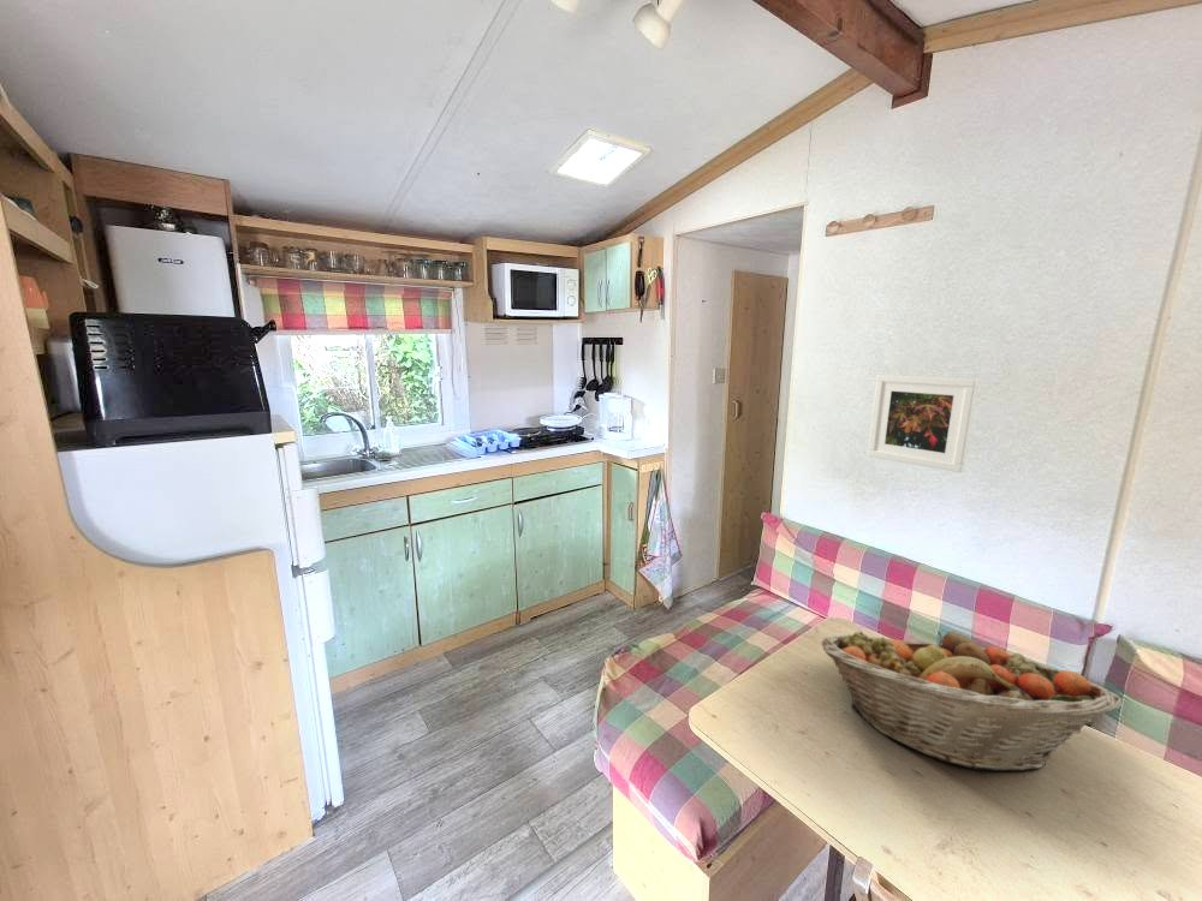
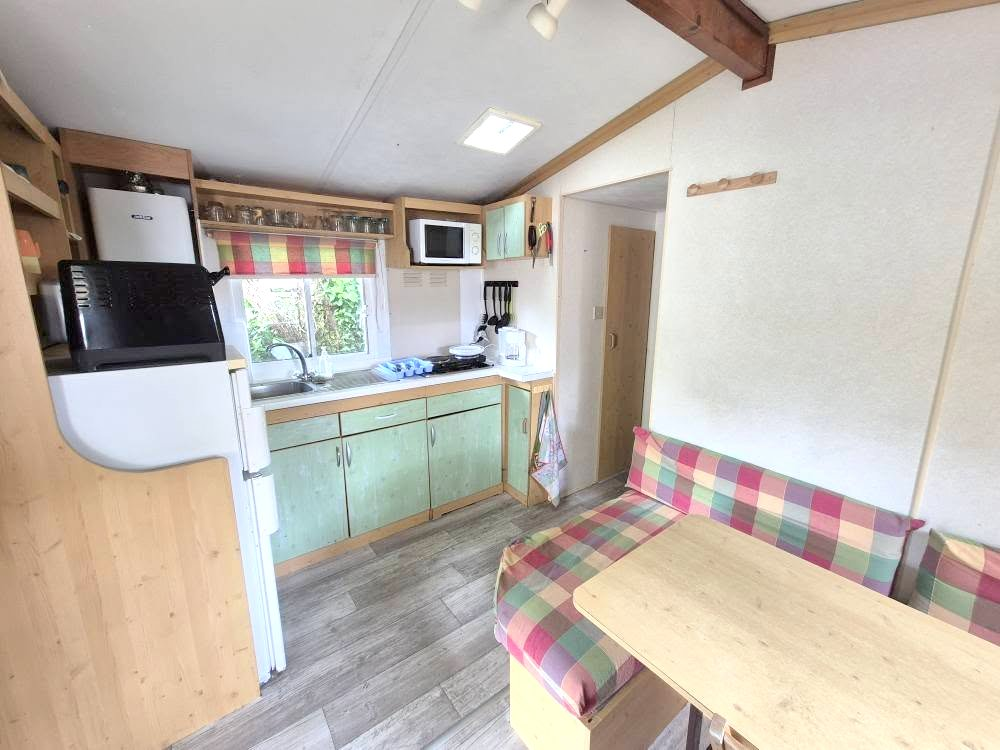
- fruit basket (950, 682)
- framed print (917, 420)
